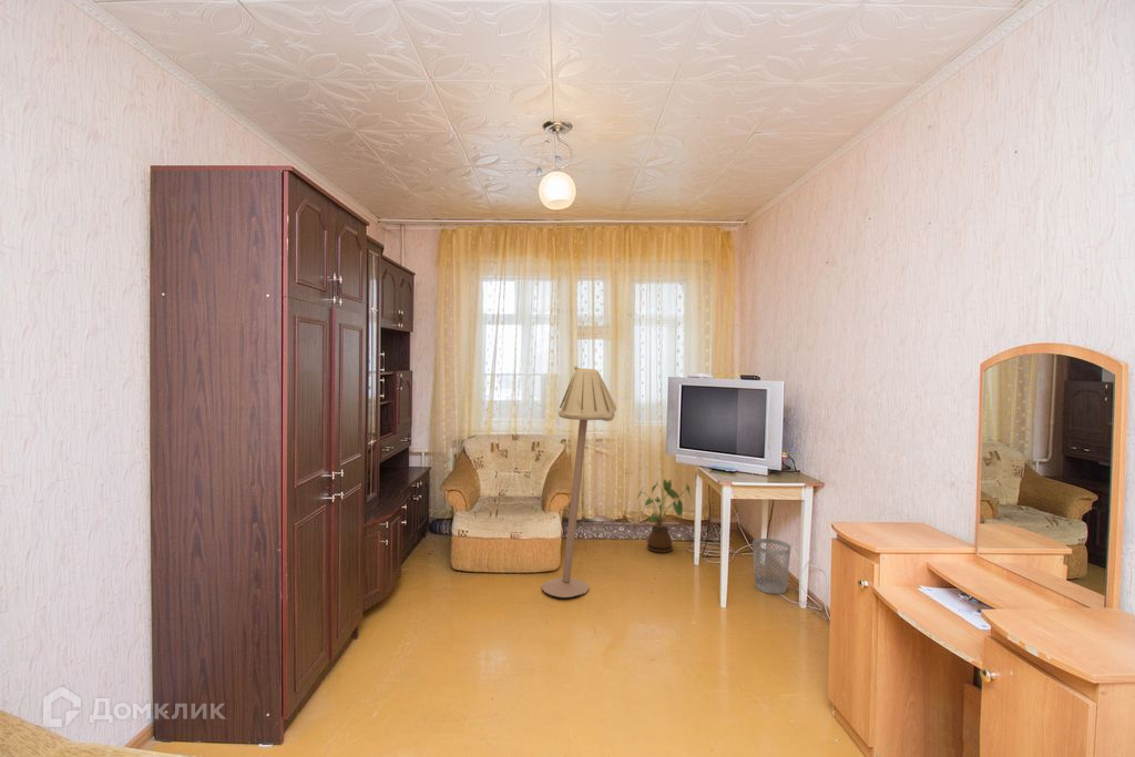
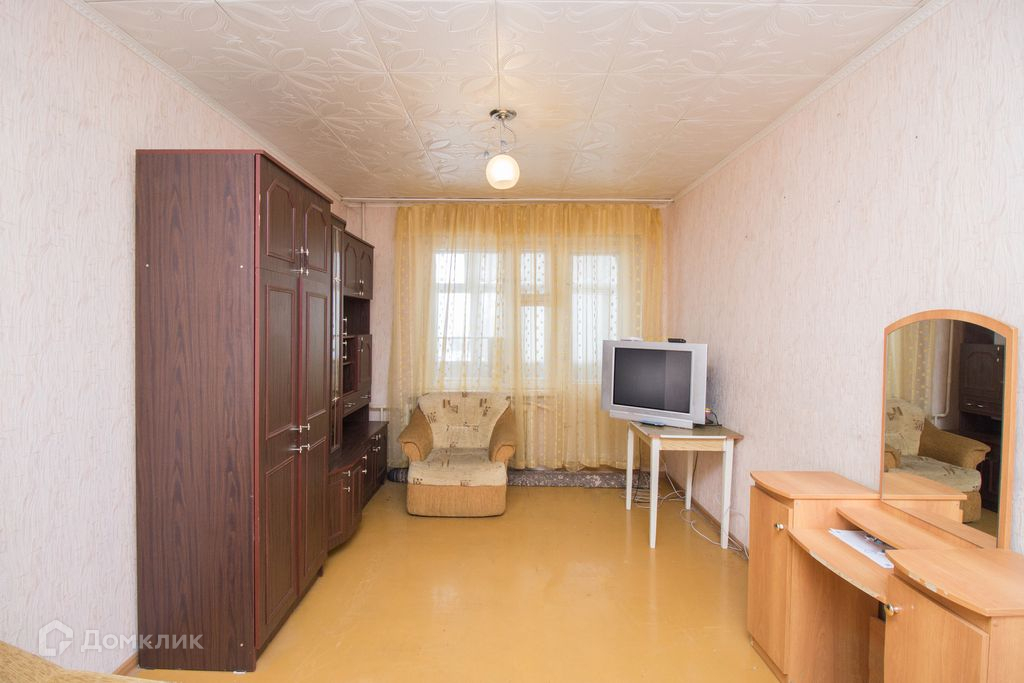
- floor lamp (579, 477)
- wastebasket (770, 565)
- house plant (663, 516)
